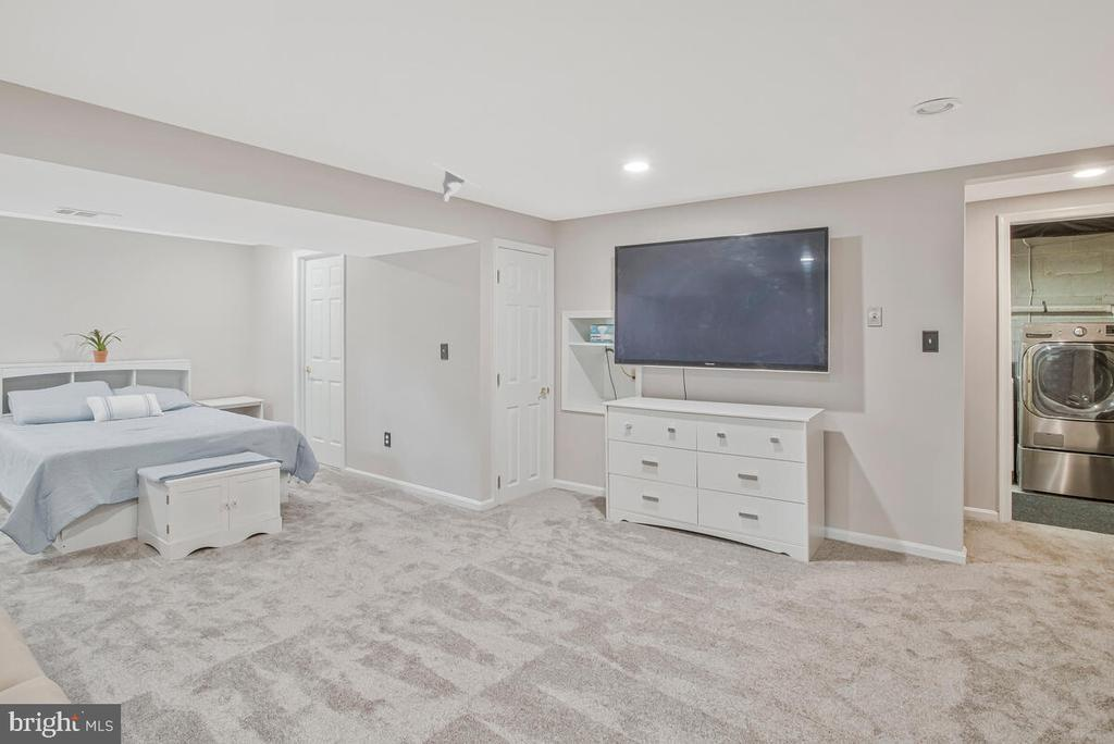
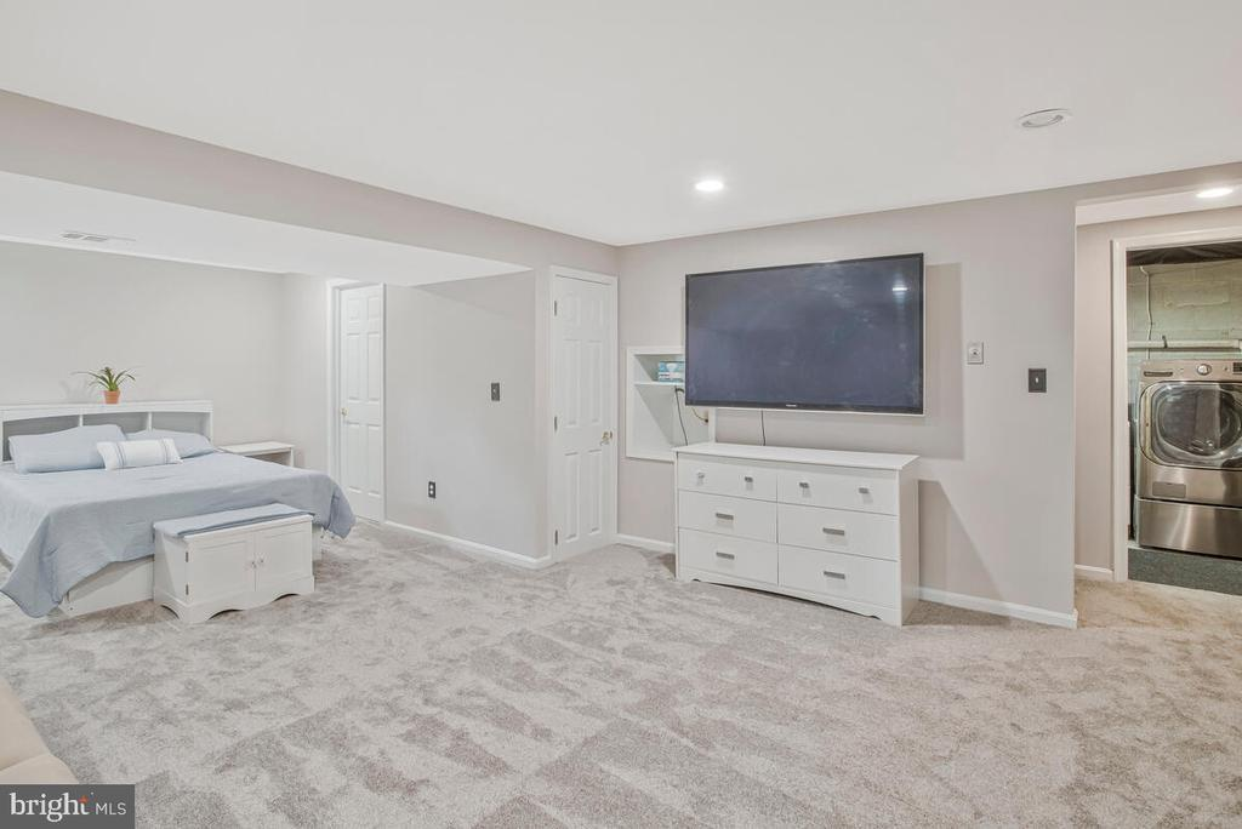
- recessed light (455, 183)
